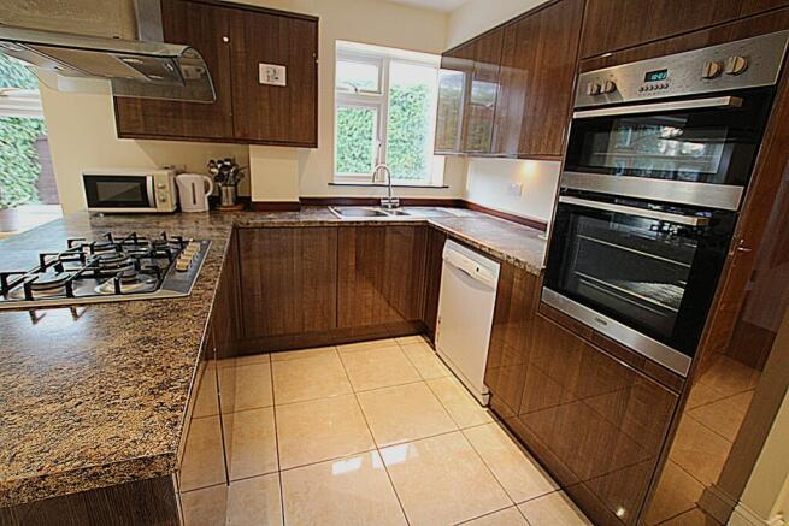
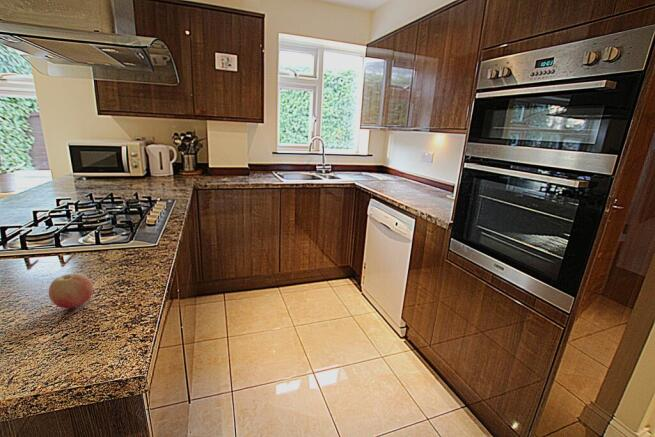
+ fruit (71, 290)
